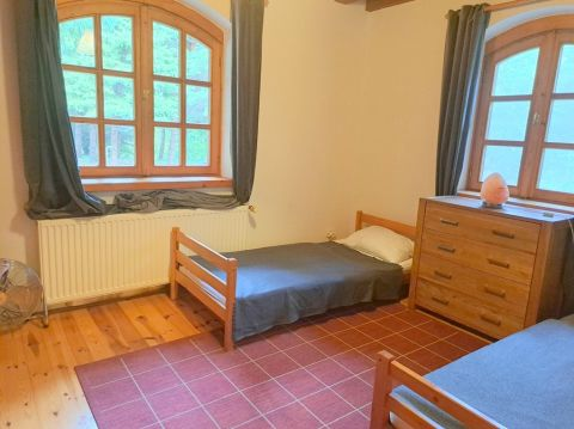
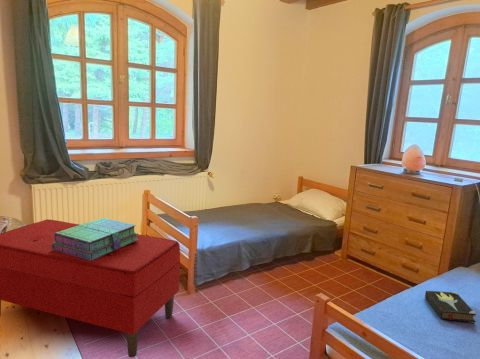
+ stack of books (97, 236)
+ bench (83, 279)
+ hardback book (449, 304)
